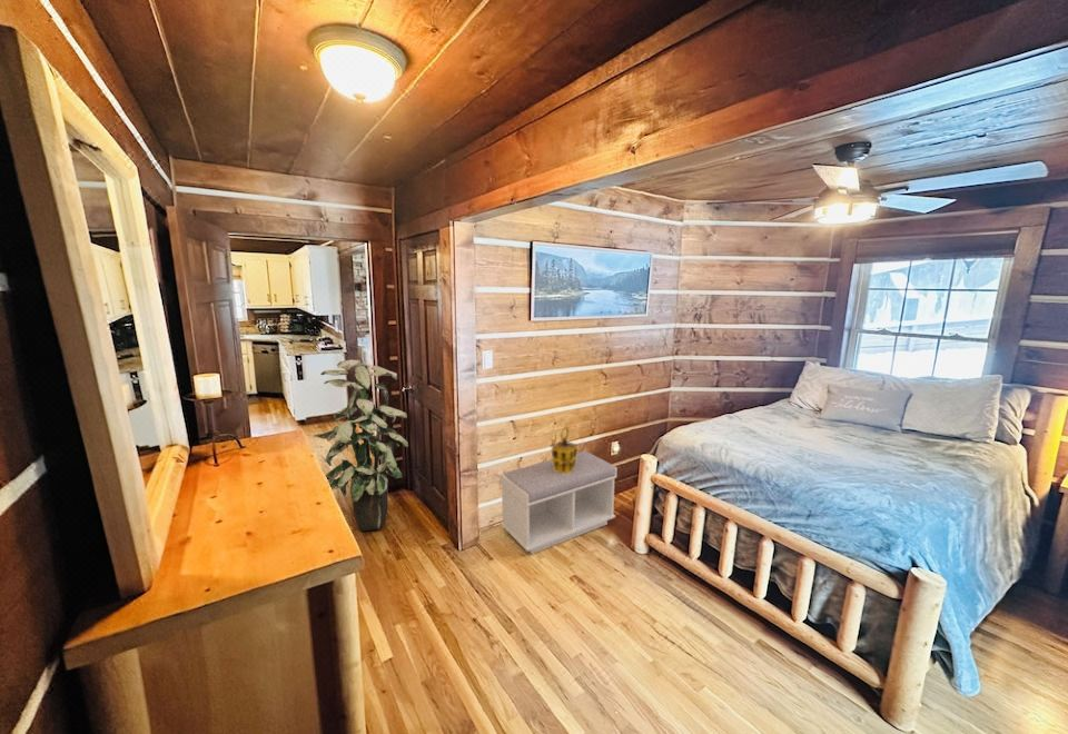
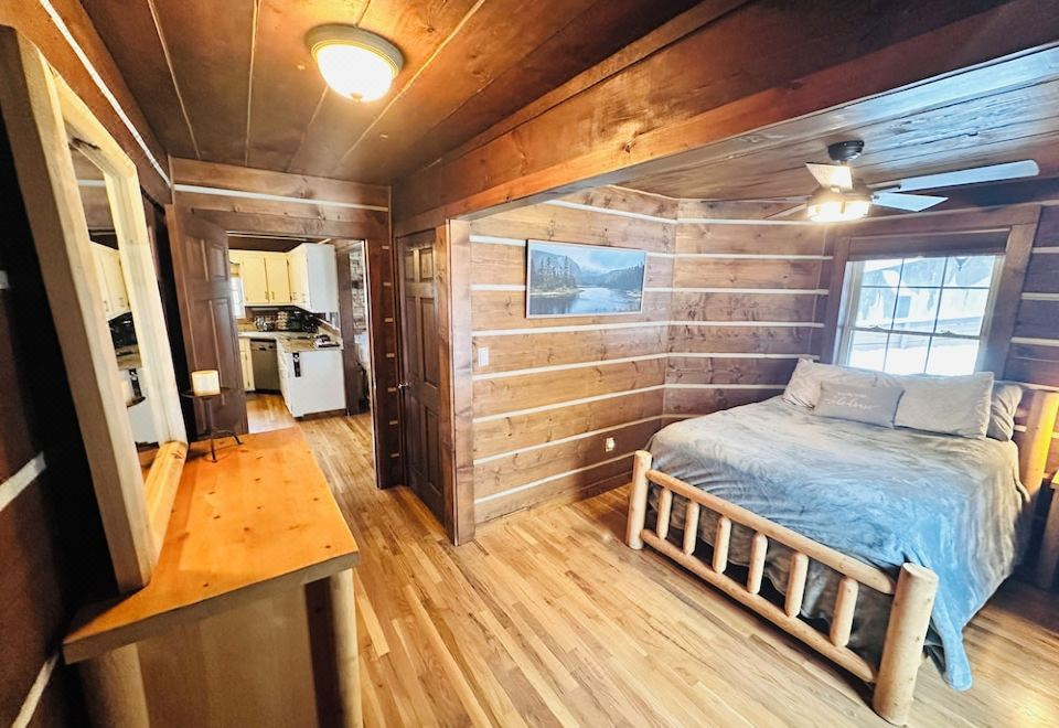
- indoor plant (362, 444)
- lantern (564, 447)
- bench (560, 497)
